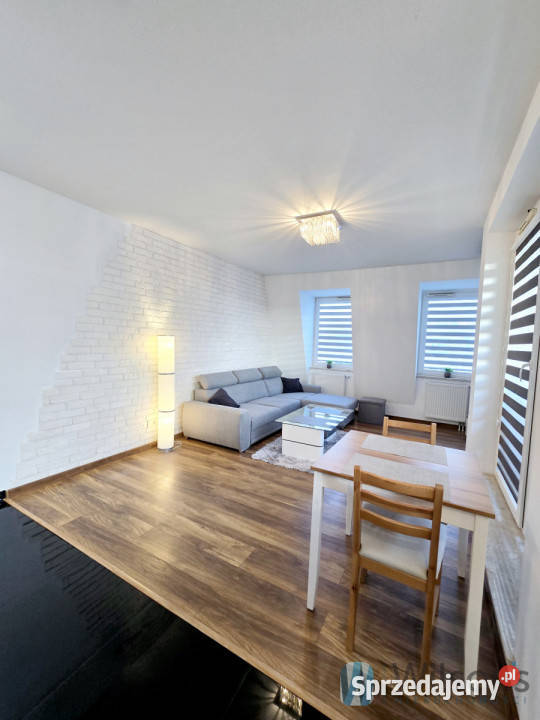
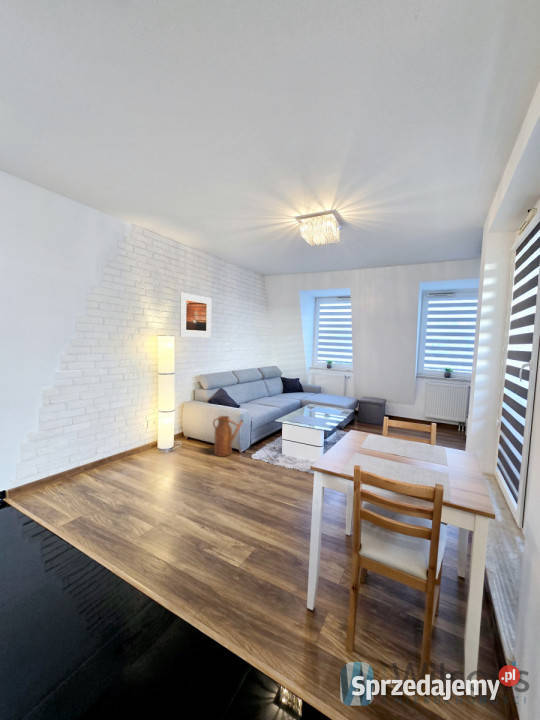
+ watering can (227, 435)
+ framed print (196, 316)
